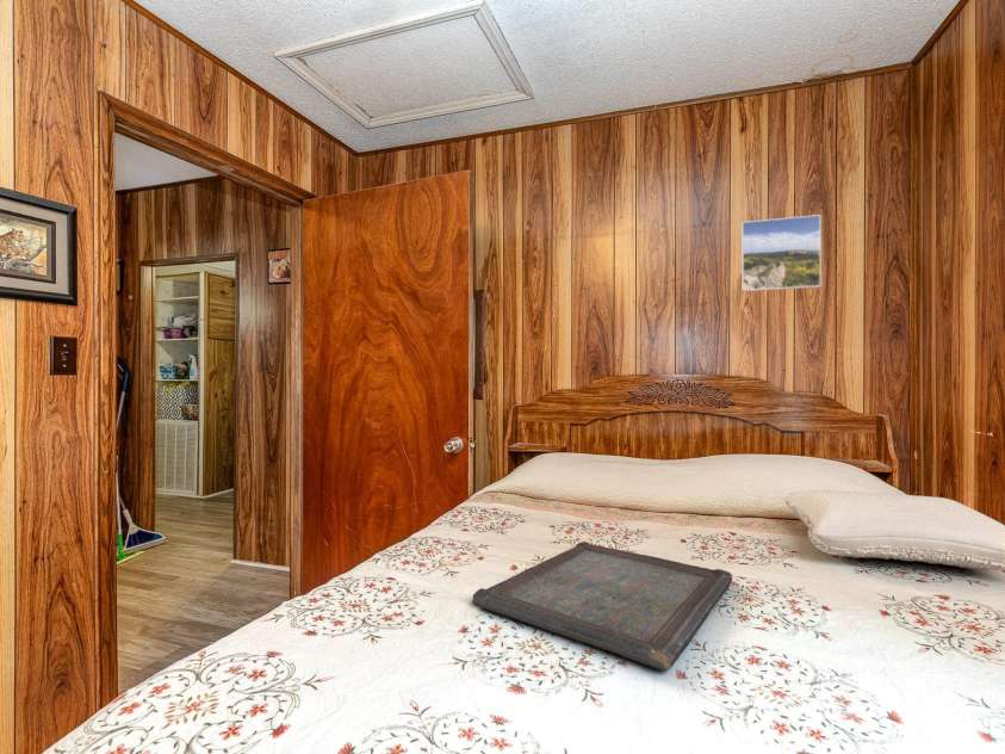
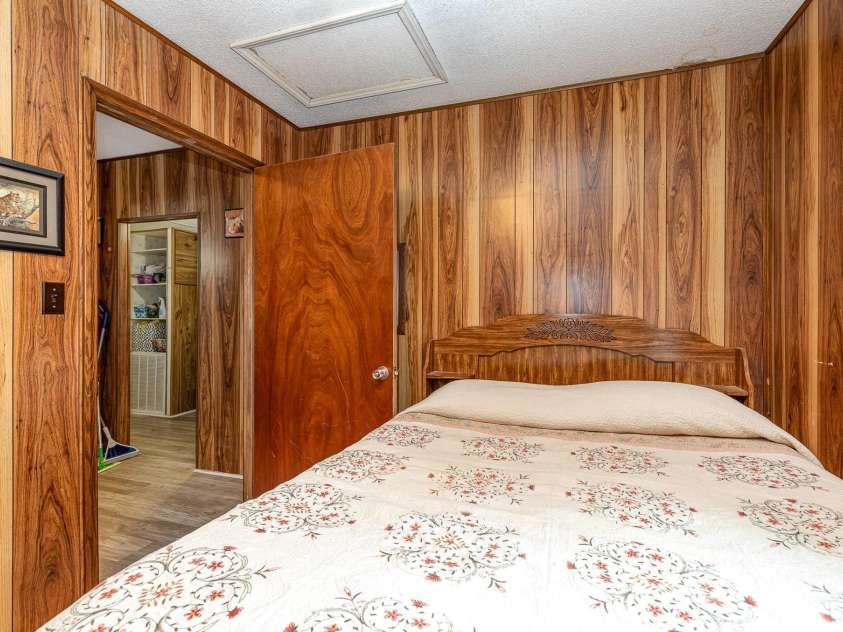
- pillow (889, 525)
- serving tray (612, 588)
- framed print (780, 254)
